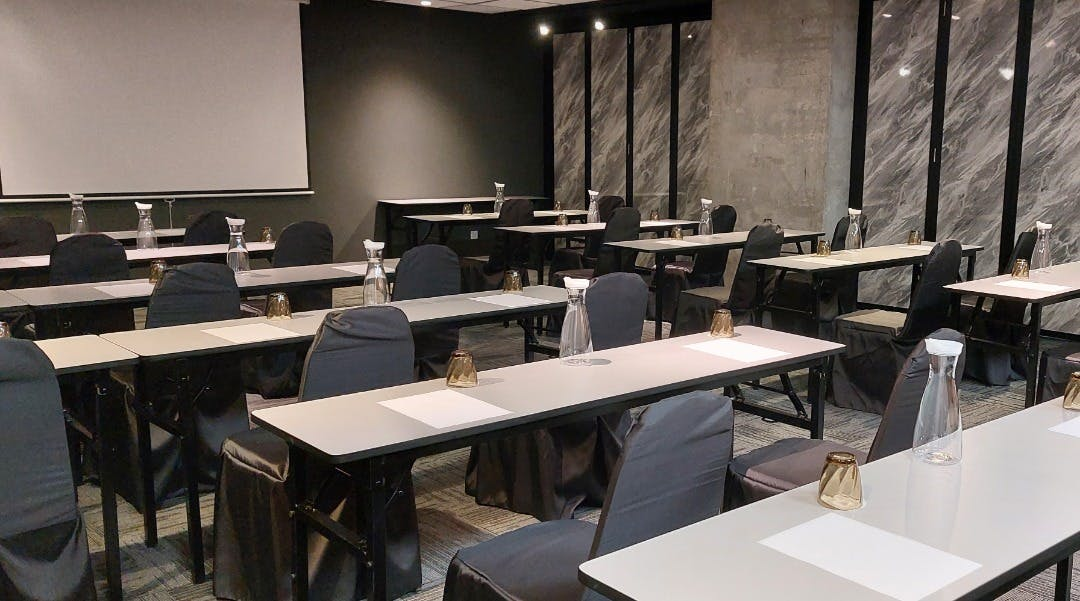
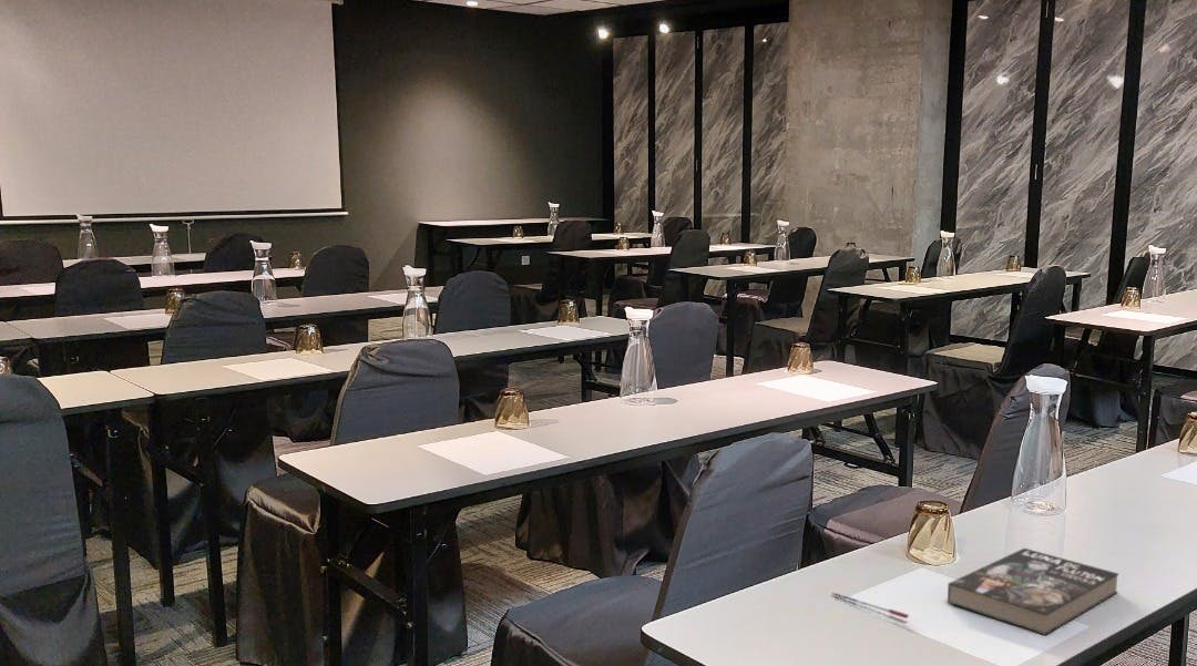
+ book (1033, 587)
+ pen (868, 604)
